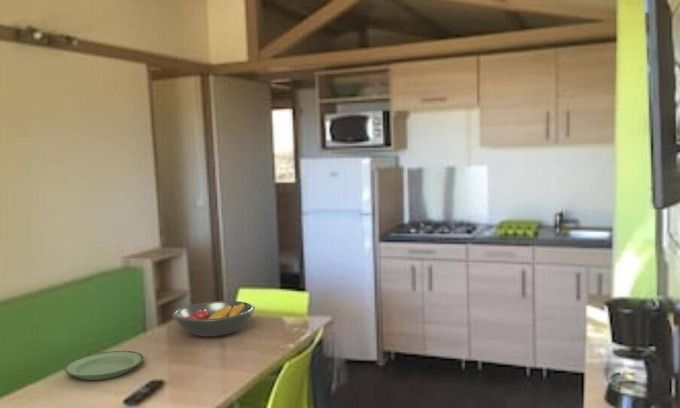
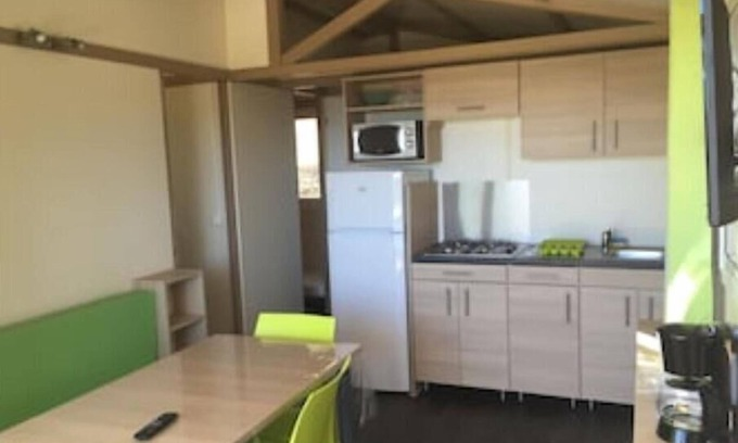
- fruit bowl (214, 317)
- plate (105, 366)
